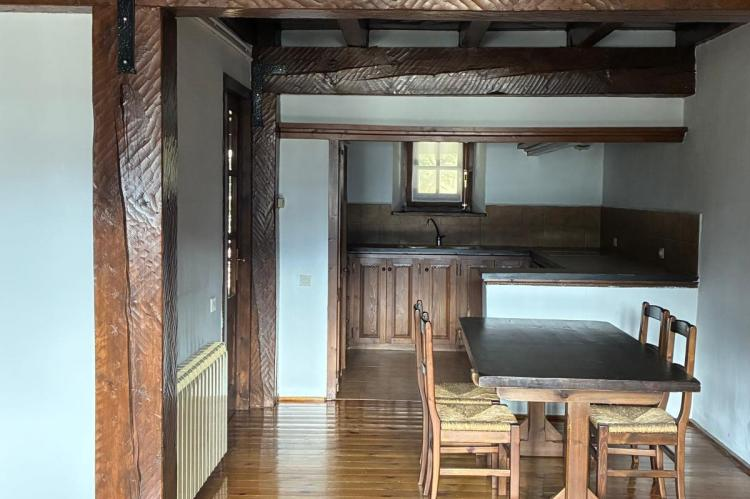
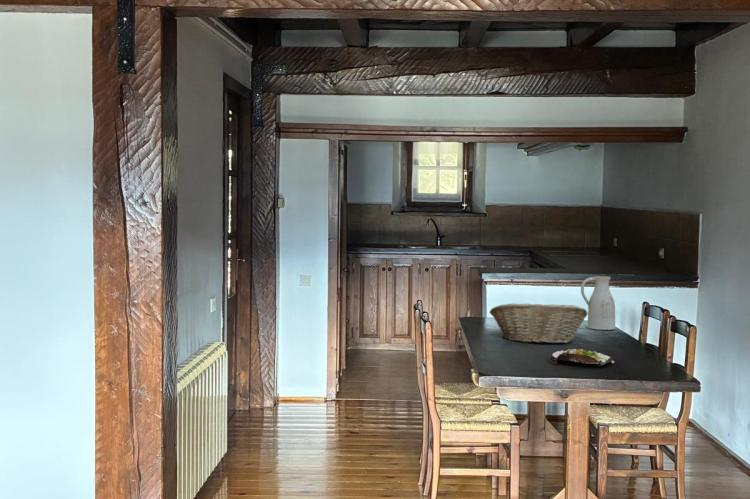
+ salad plate (581, 355)
+ ceramic pitcher (598, 302)
+ fruit basket (537, 320)
